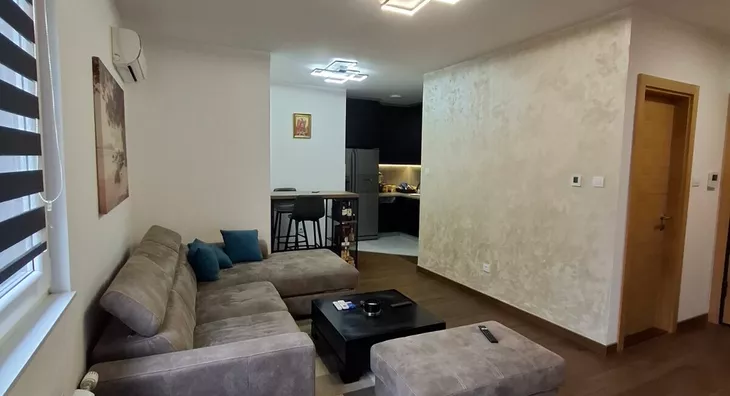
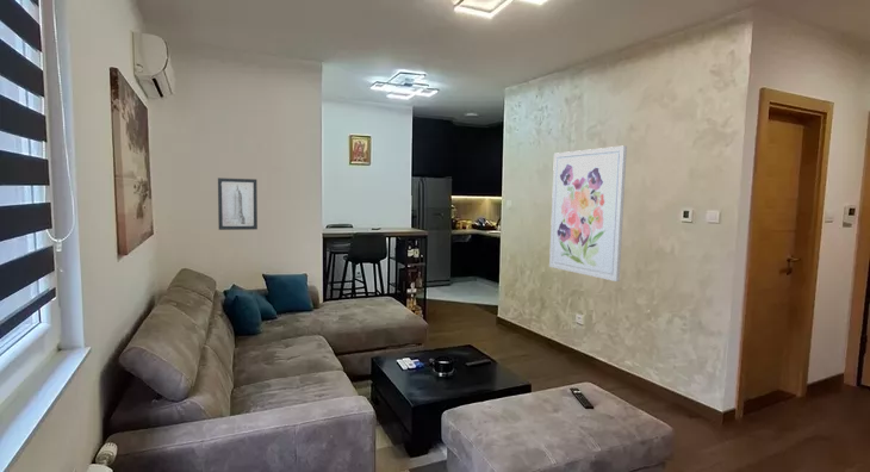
+ wall art (584, 212)
+ wall art (237, 204)
